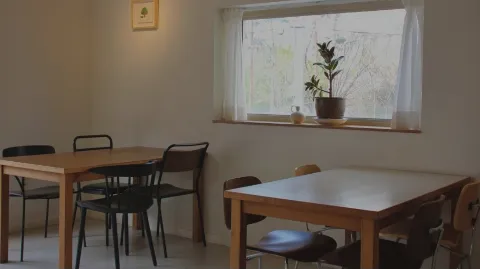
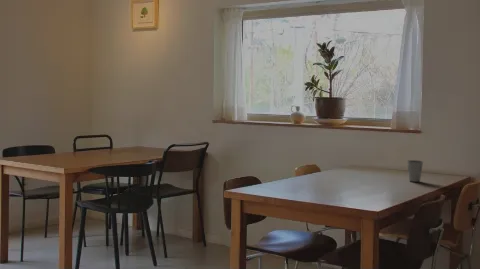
+ dixie cup (414, 171)
